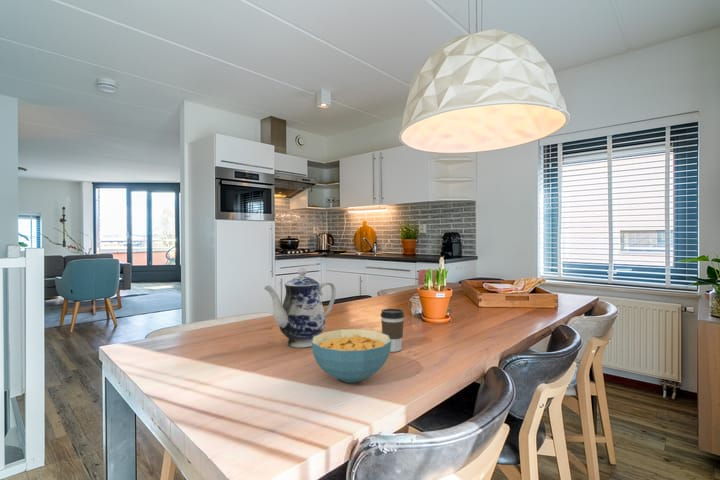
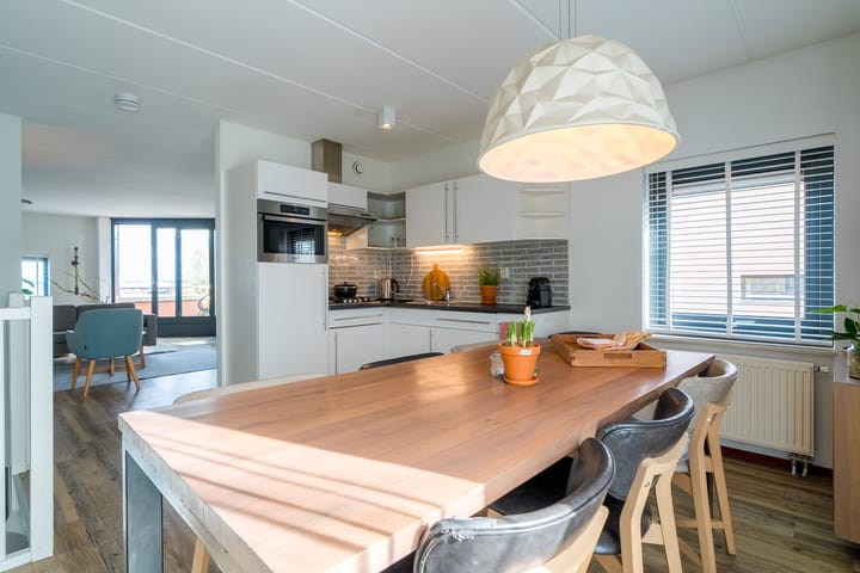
- coffee cup (392, 329)
- cereal bowl (351, 358)
- teapot (302, 305)
